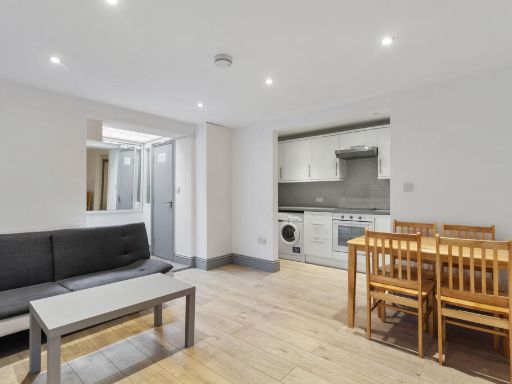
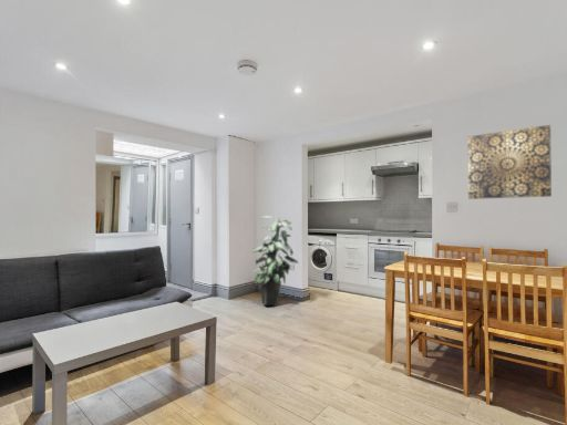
+ wall art (506, 164)
+ indoor plant (271, 259)
